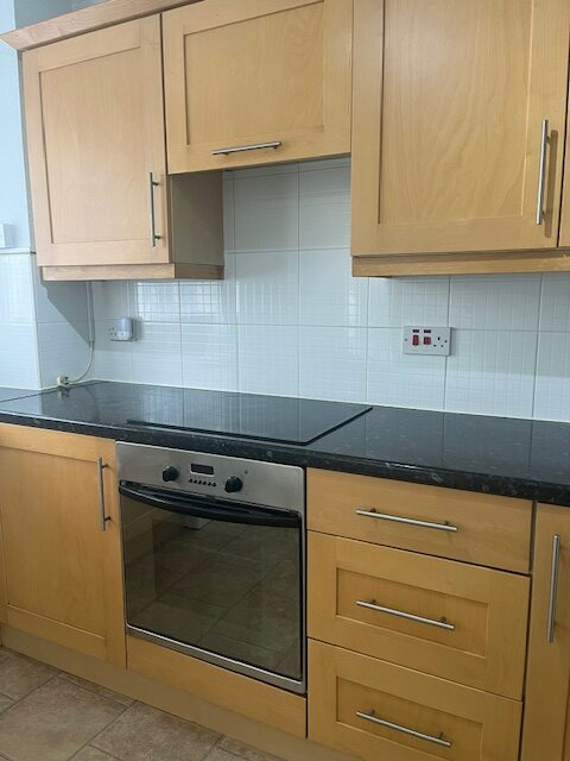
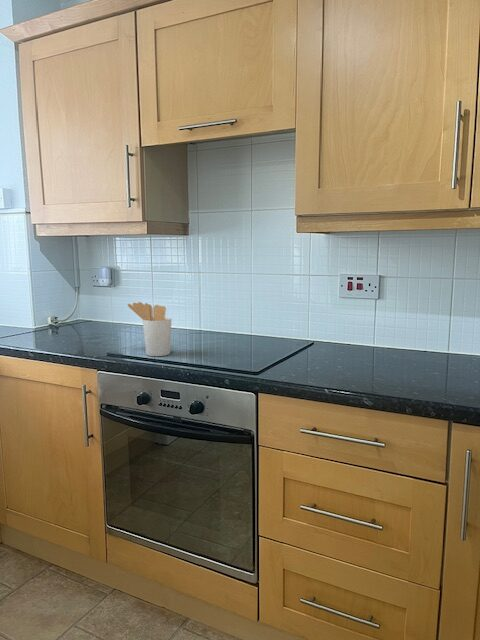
+ utensil holder (150, 327)
